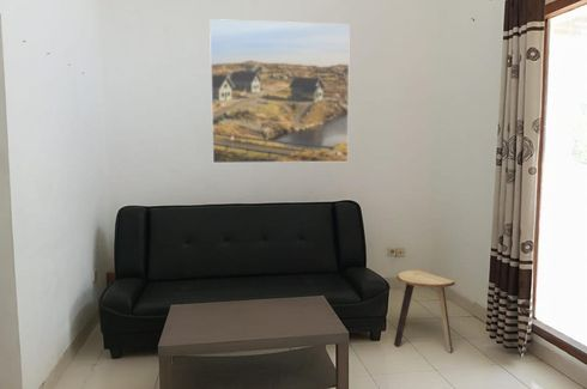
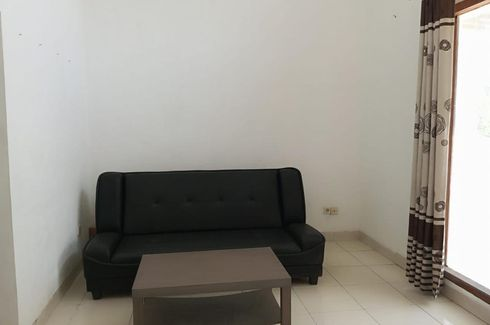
- stool (409, 306)
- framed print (280, 93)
